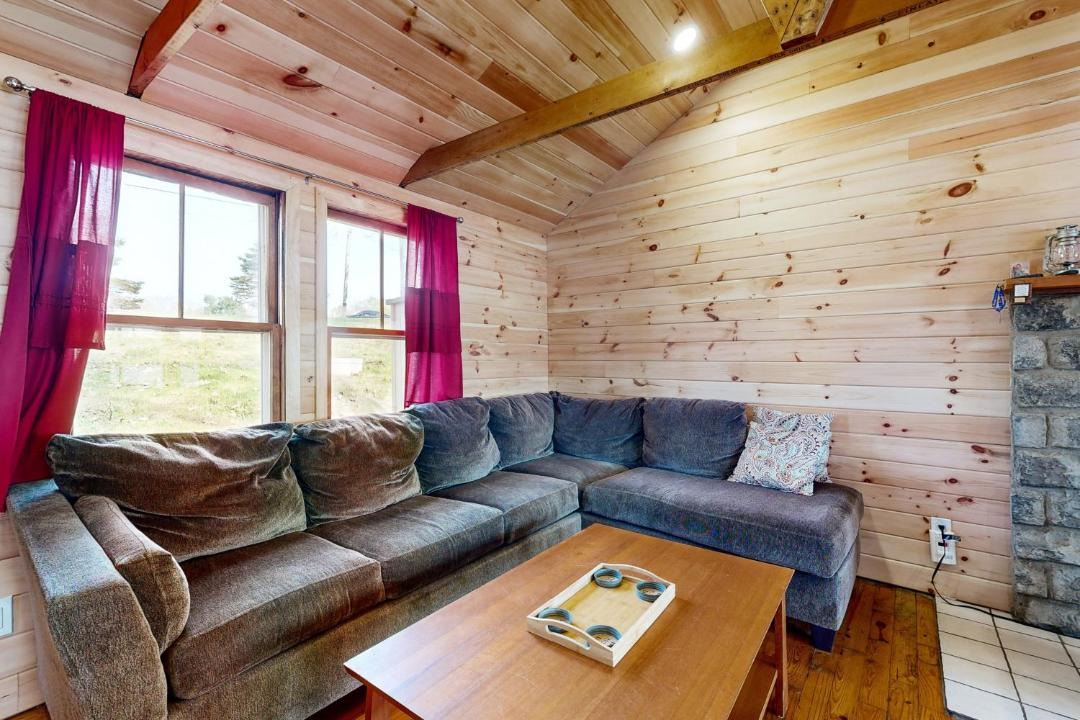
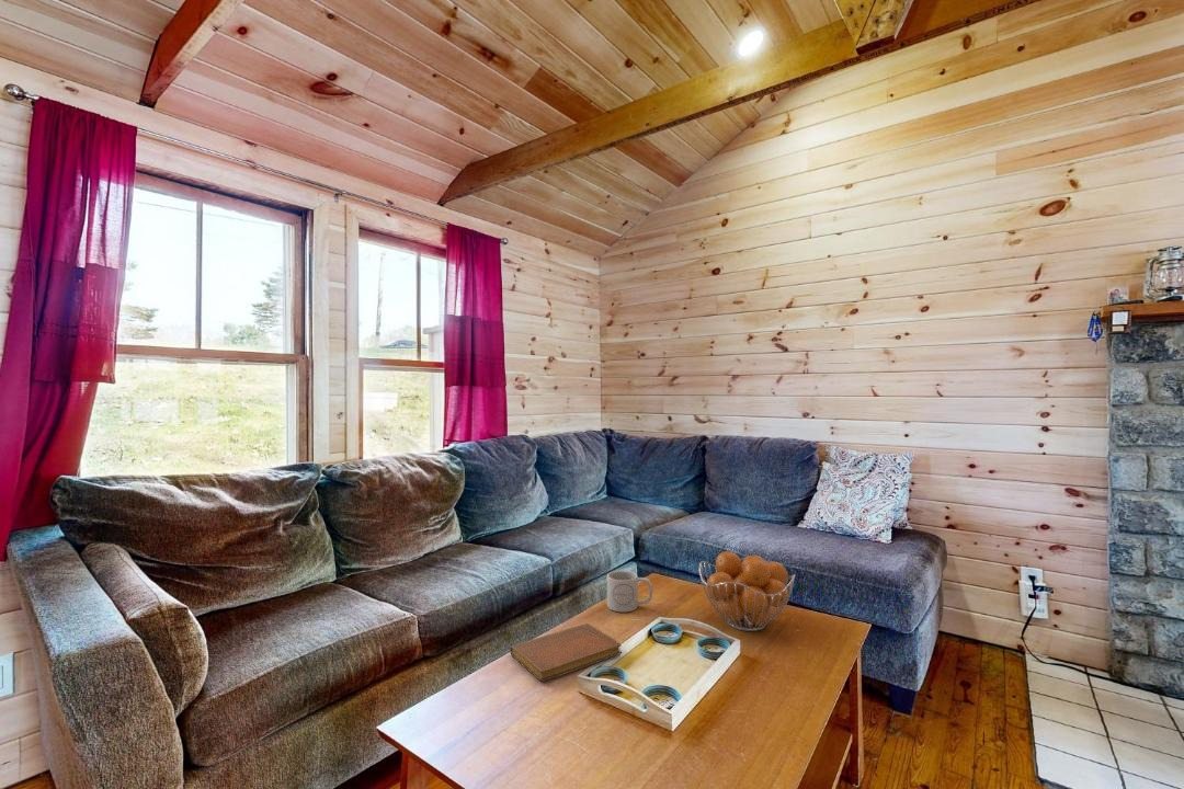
+ mug (629, 591)
+ fruit basket (745, 588)
+ notebook (566, 649)
